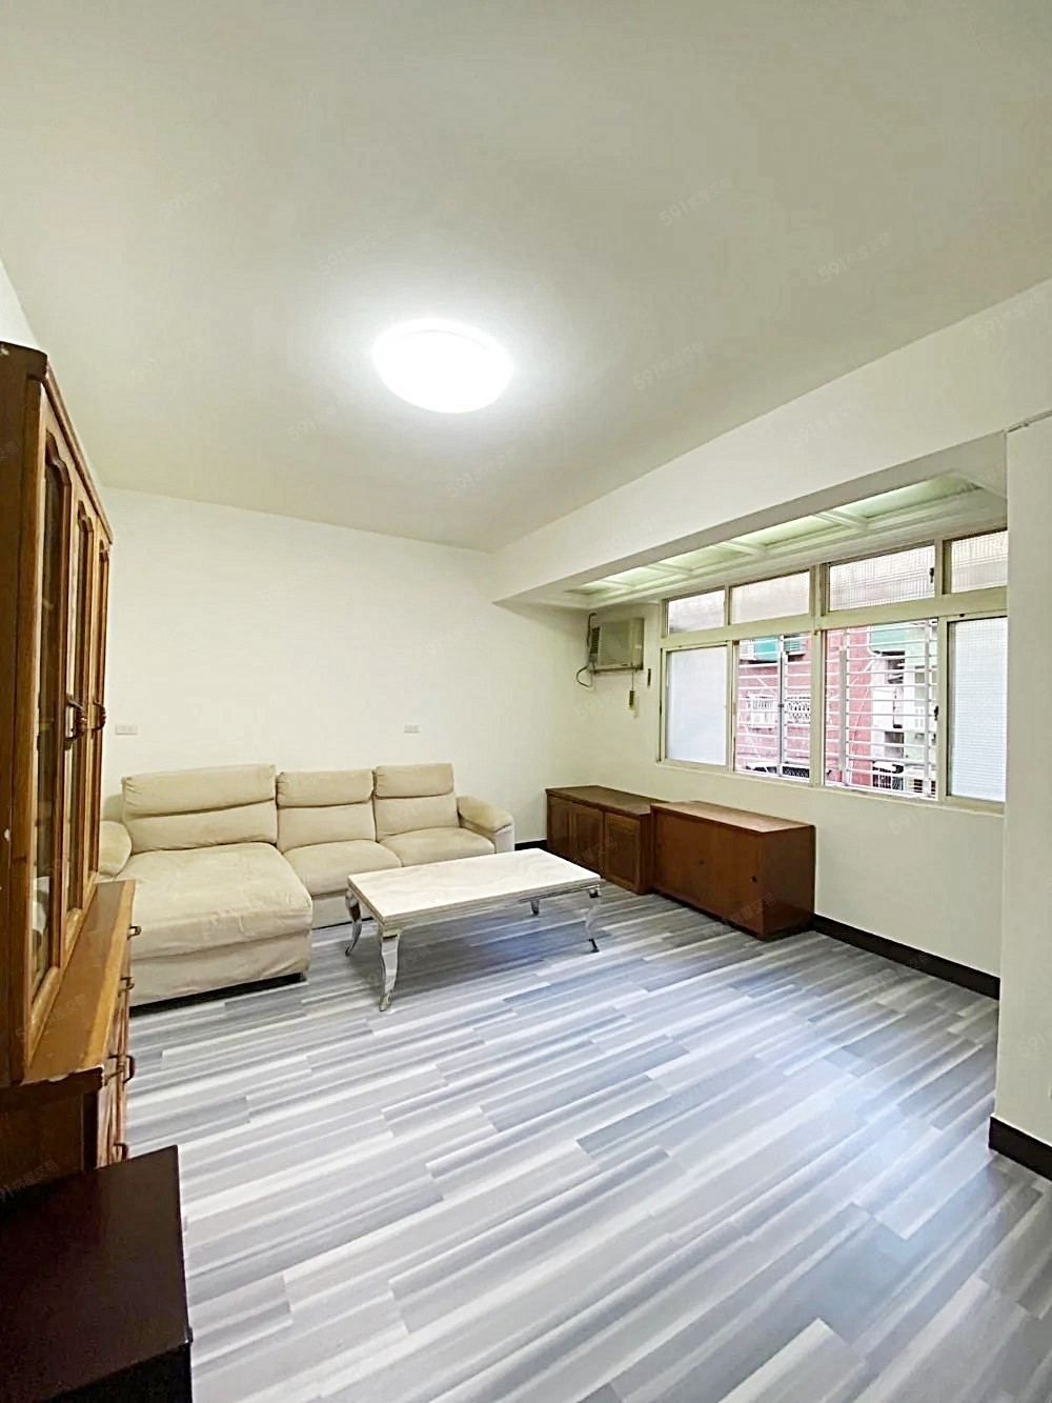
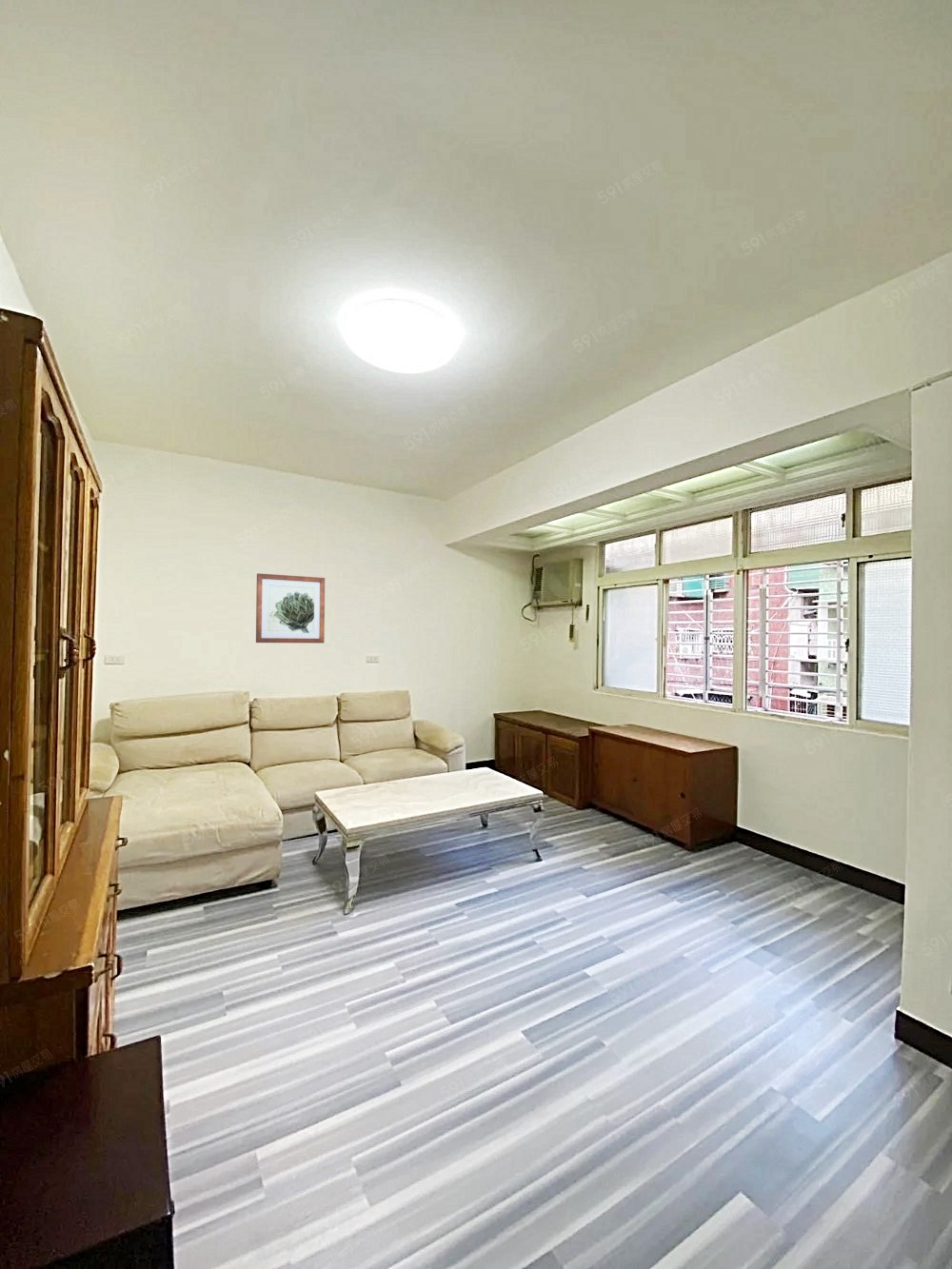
+ wall art (291, 609)
